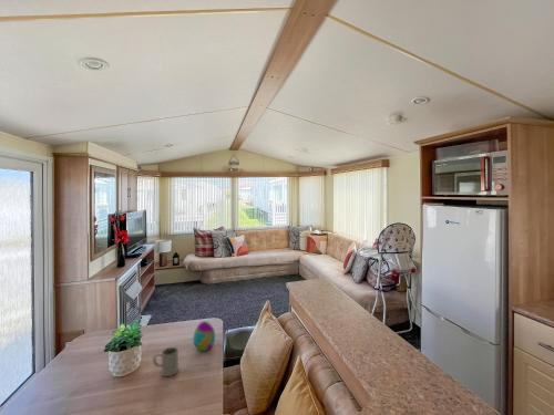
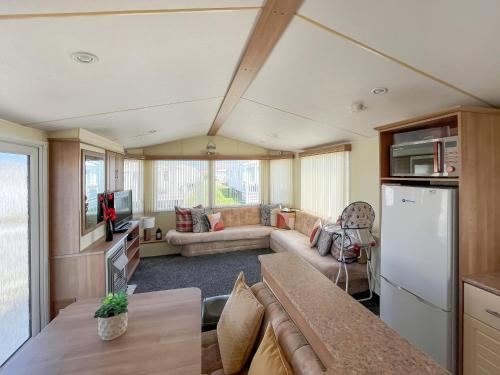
- mug (165, 361)
- decorative egg (204, 334)
